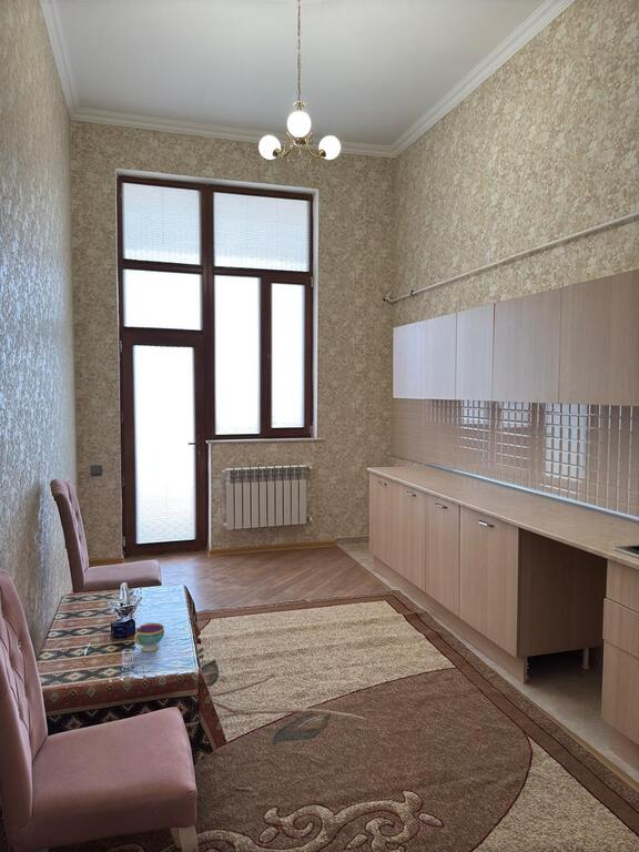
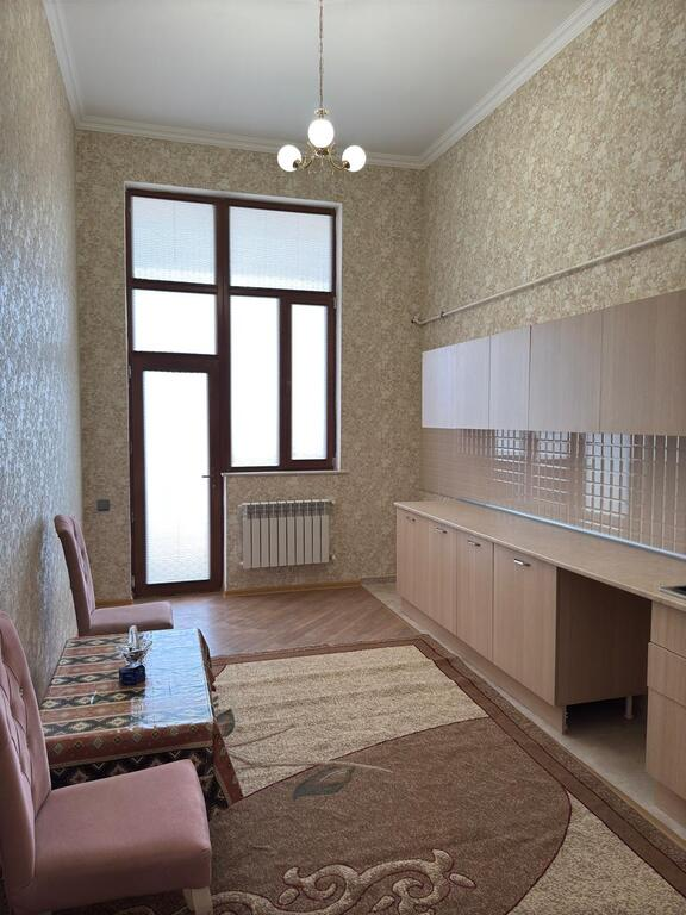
- teacup (148, 638)
